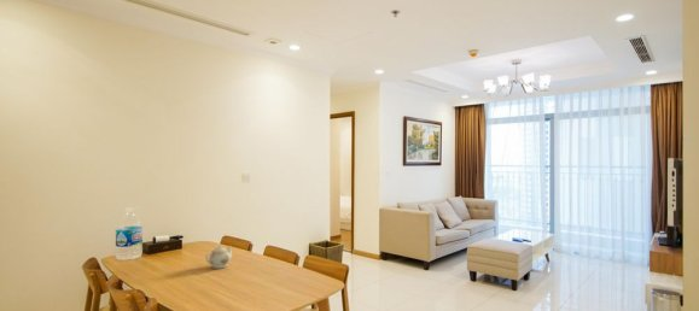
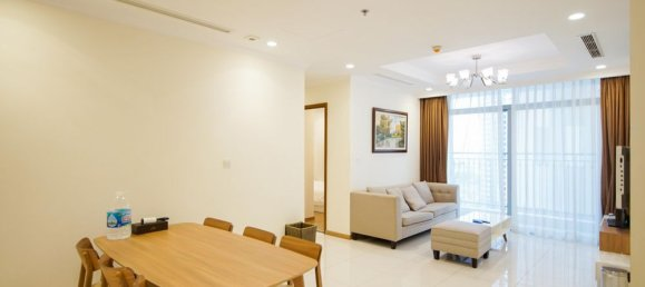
- teapot (219, 256)
